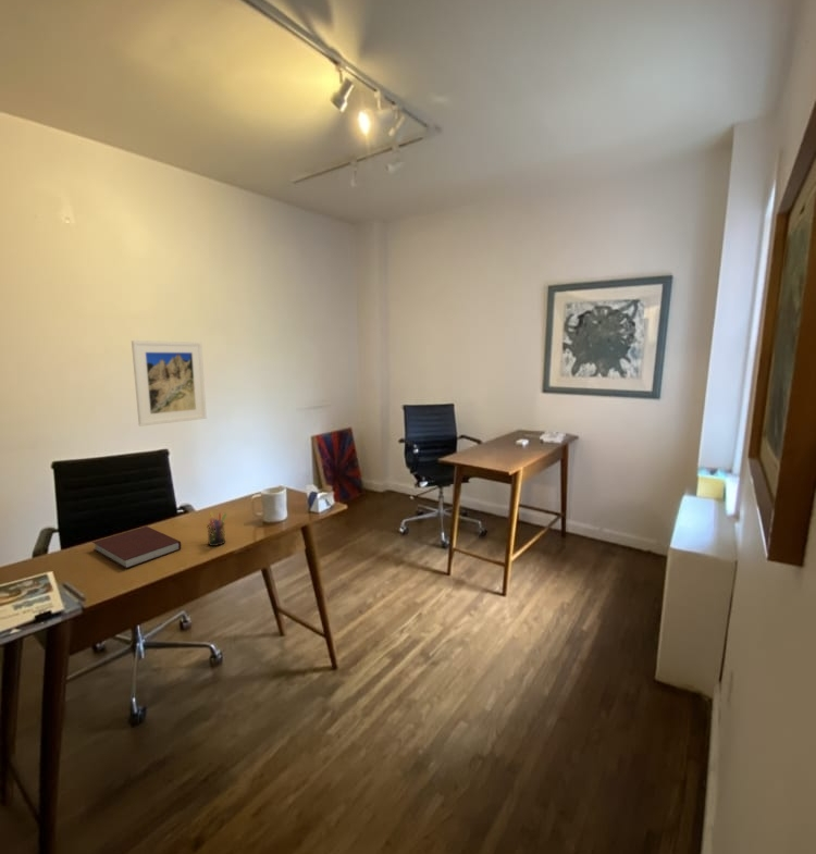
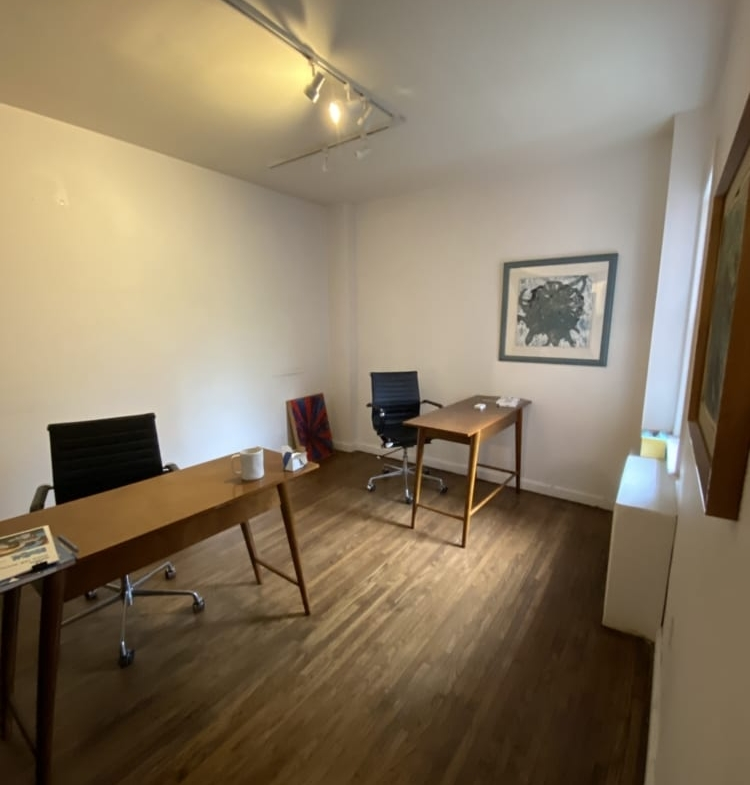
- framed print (171, 382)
- pen holder (218, 527)
- notebook (137, 545)
